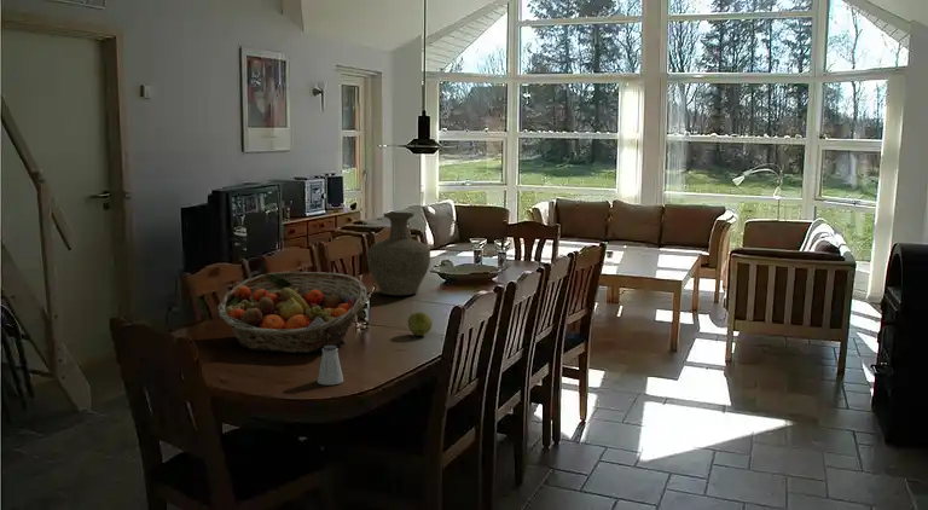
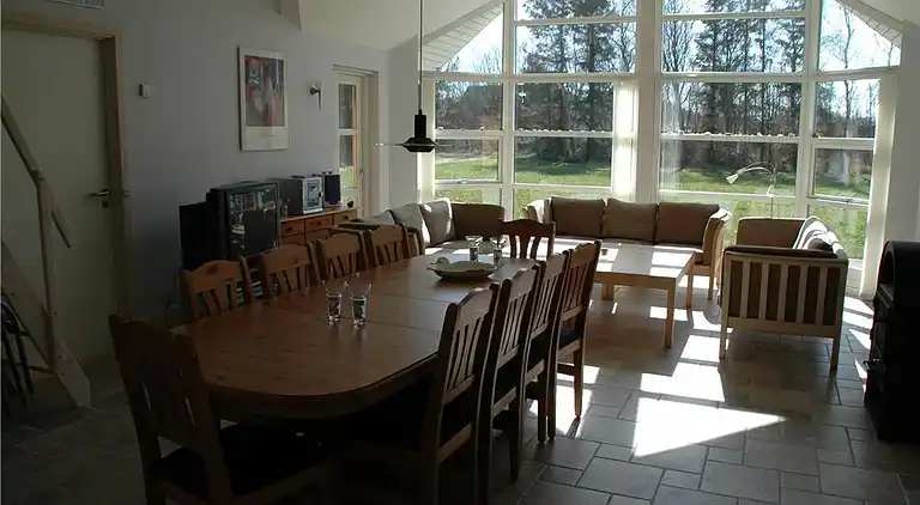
- vase (399, 253)
- fruit basket (292, 311)
- saltshaker (330, 364)
- apple (419, 323)
